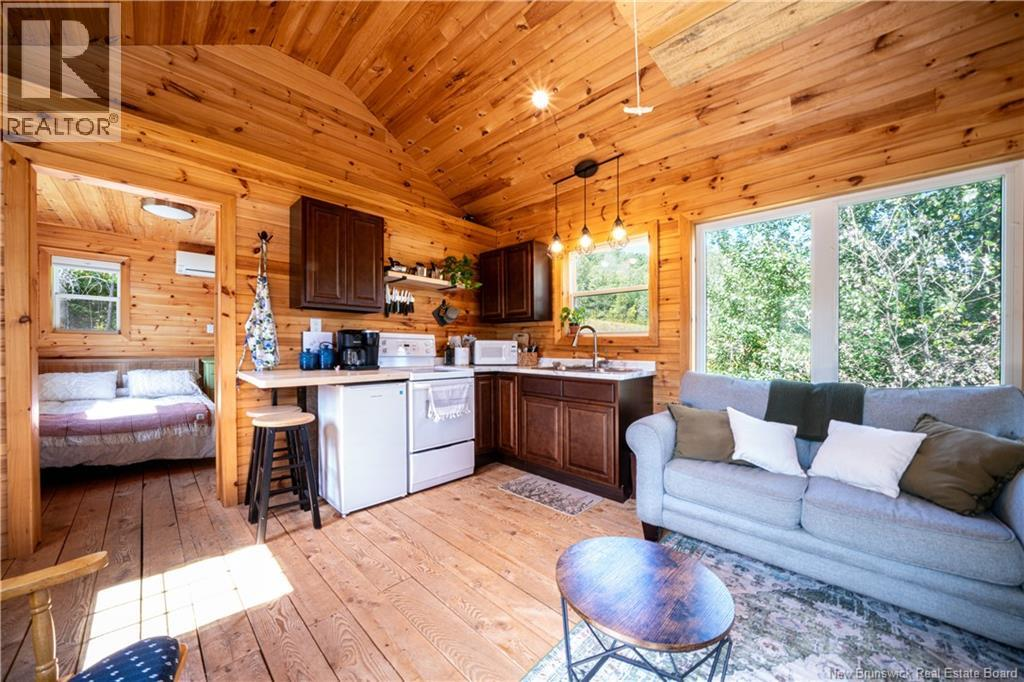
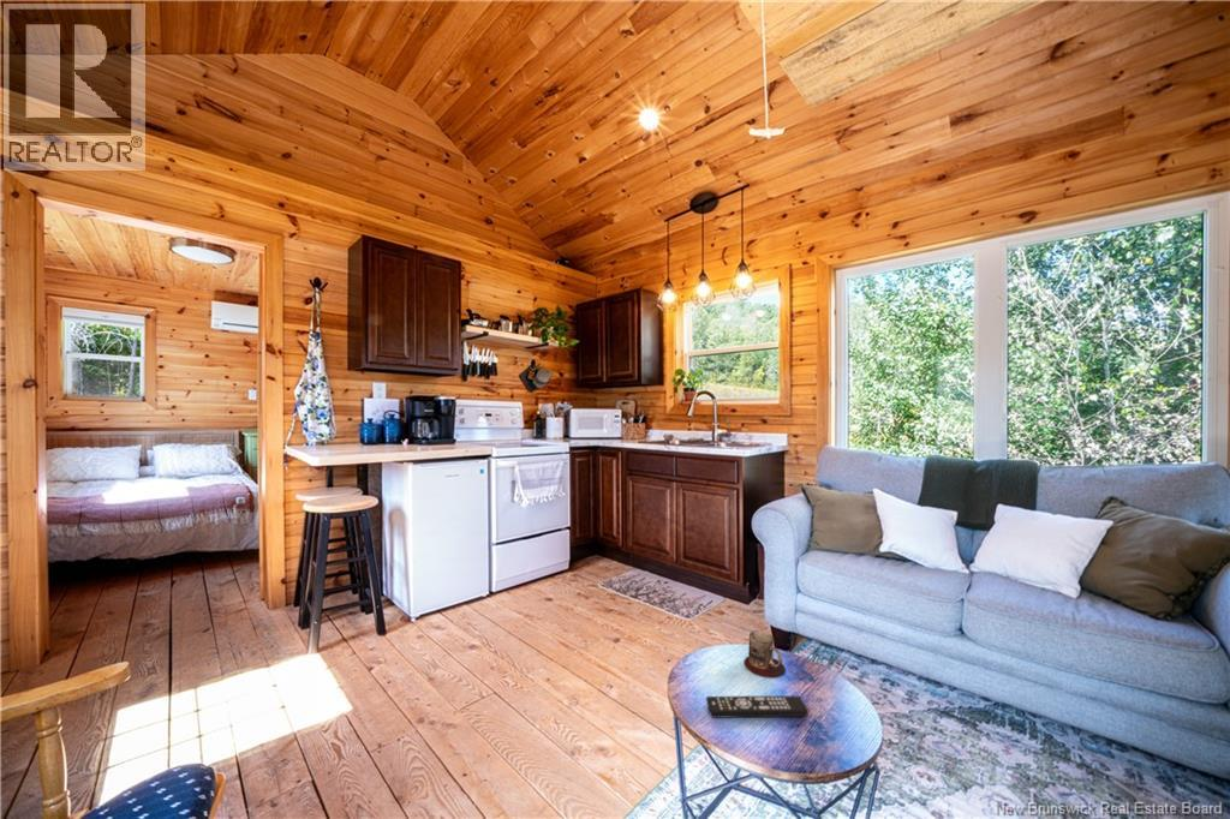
+ remote control (756, 706)
+ mug (764, 652)
